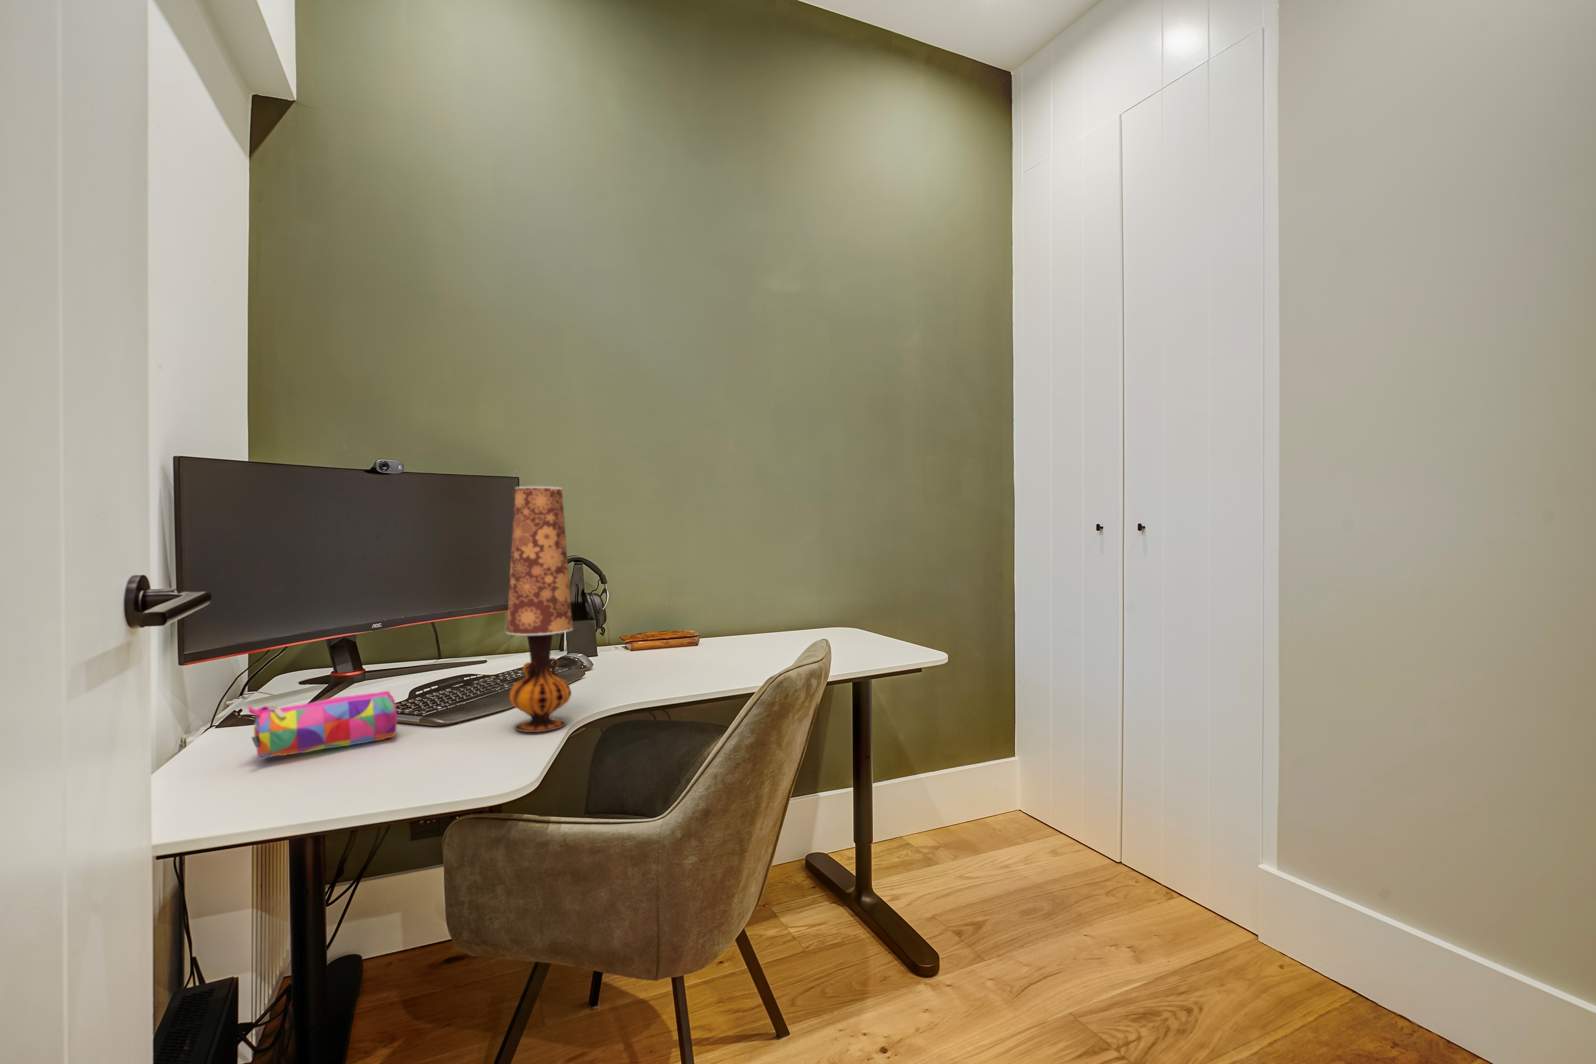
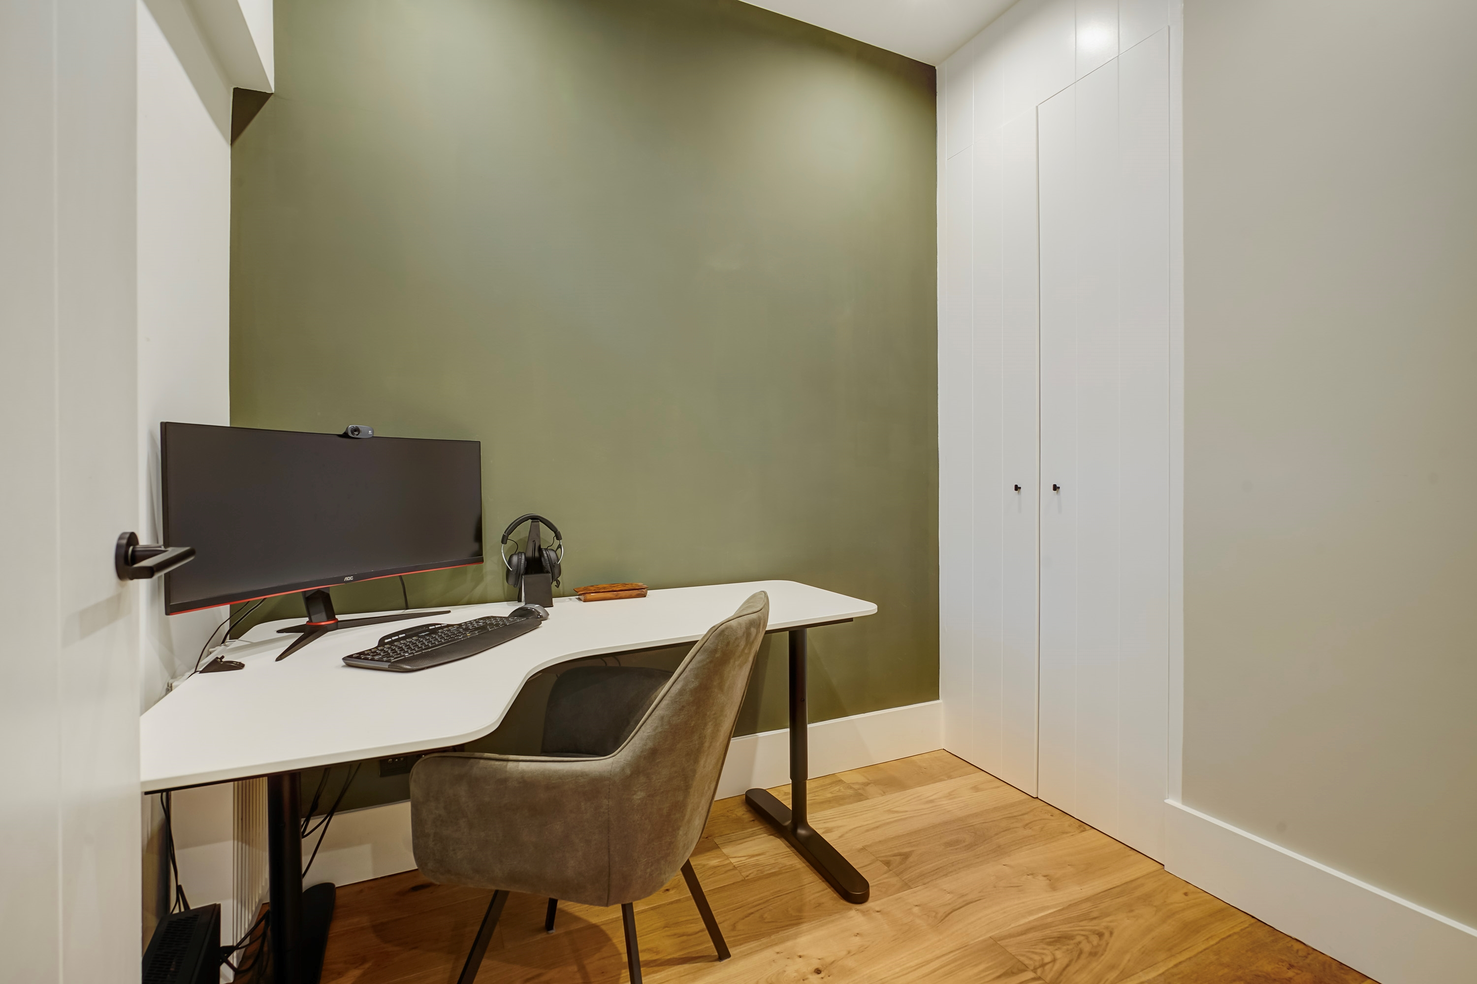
- table lamp (539, 607)
- pencil case (327, 722)
